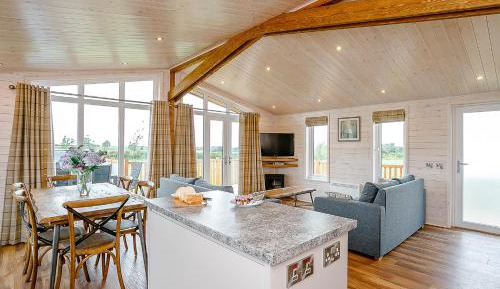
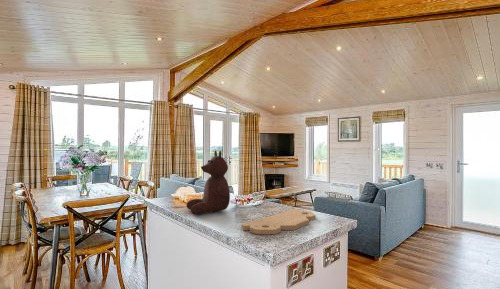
+ teddy bear (208, 180)
+ cutting board (285, 220)
